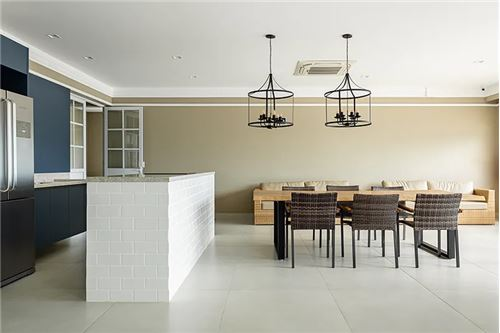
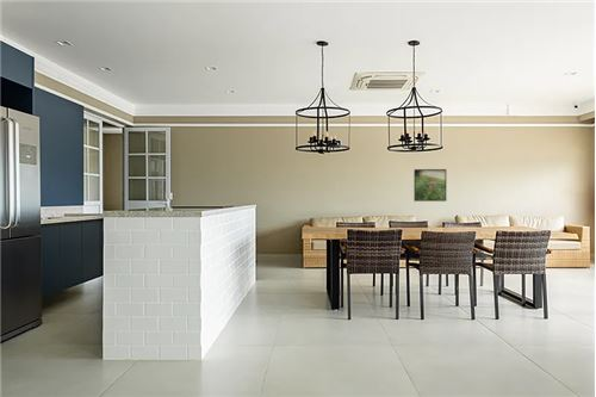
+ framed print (429, 185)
